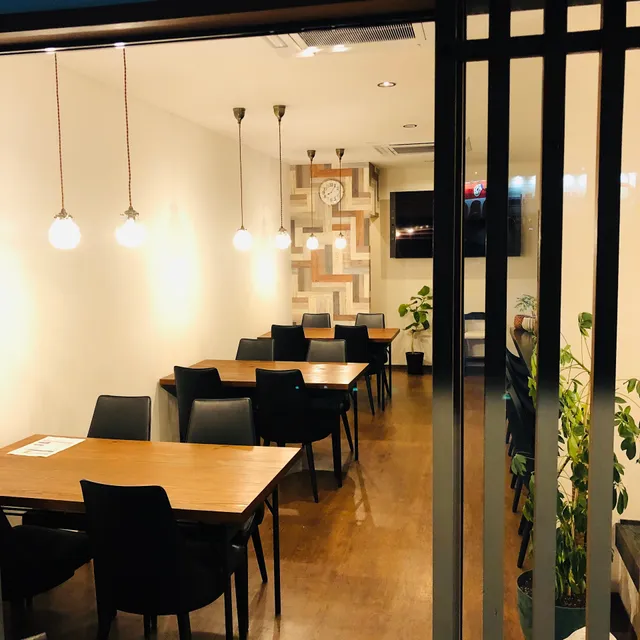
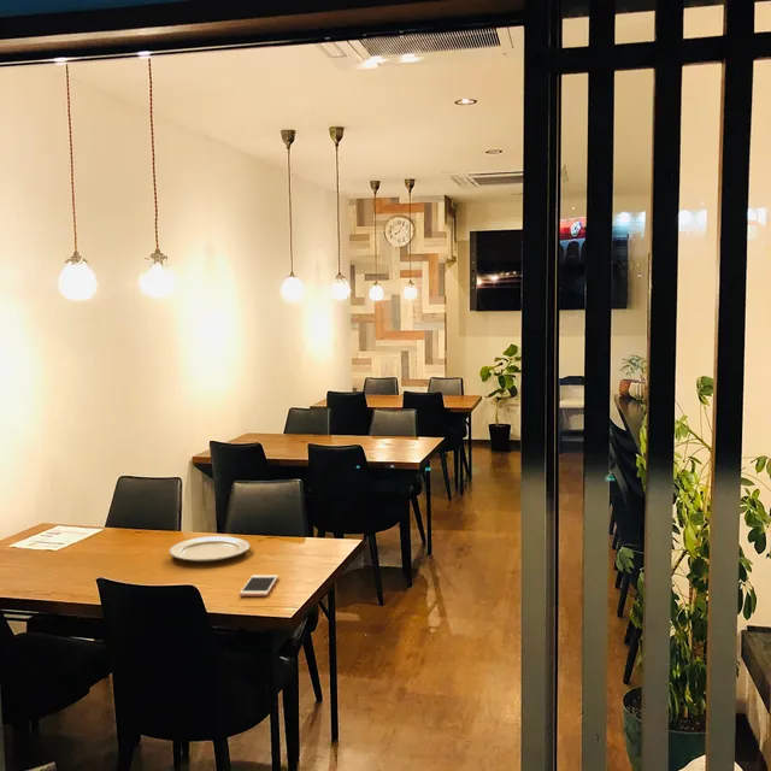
+ chinaware (210, 549)
+ cell phone (259, 584)
